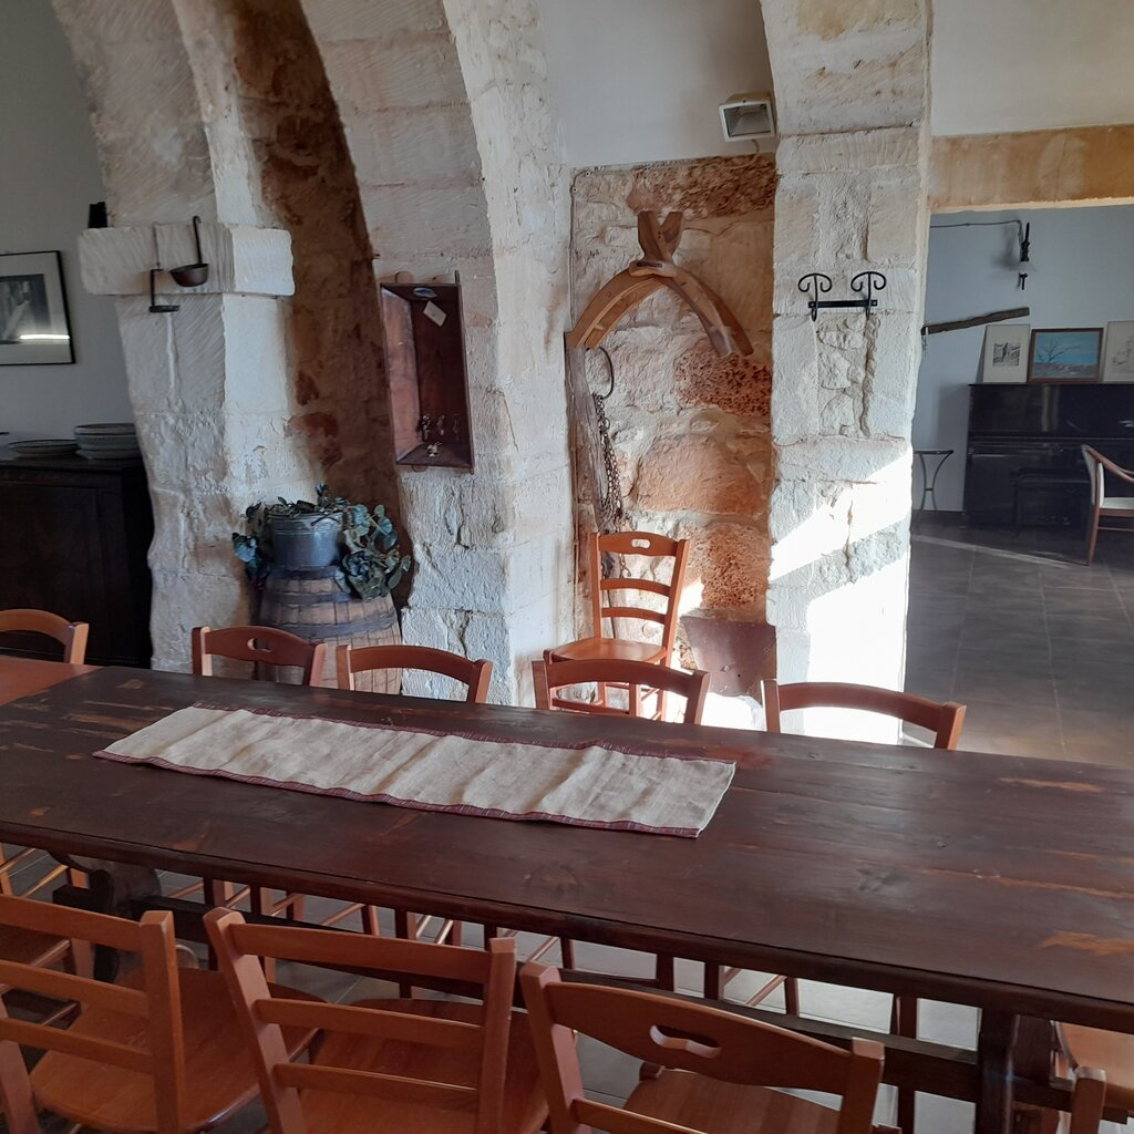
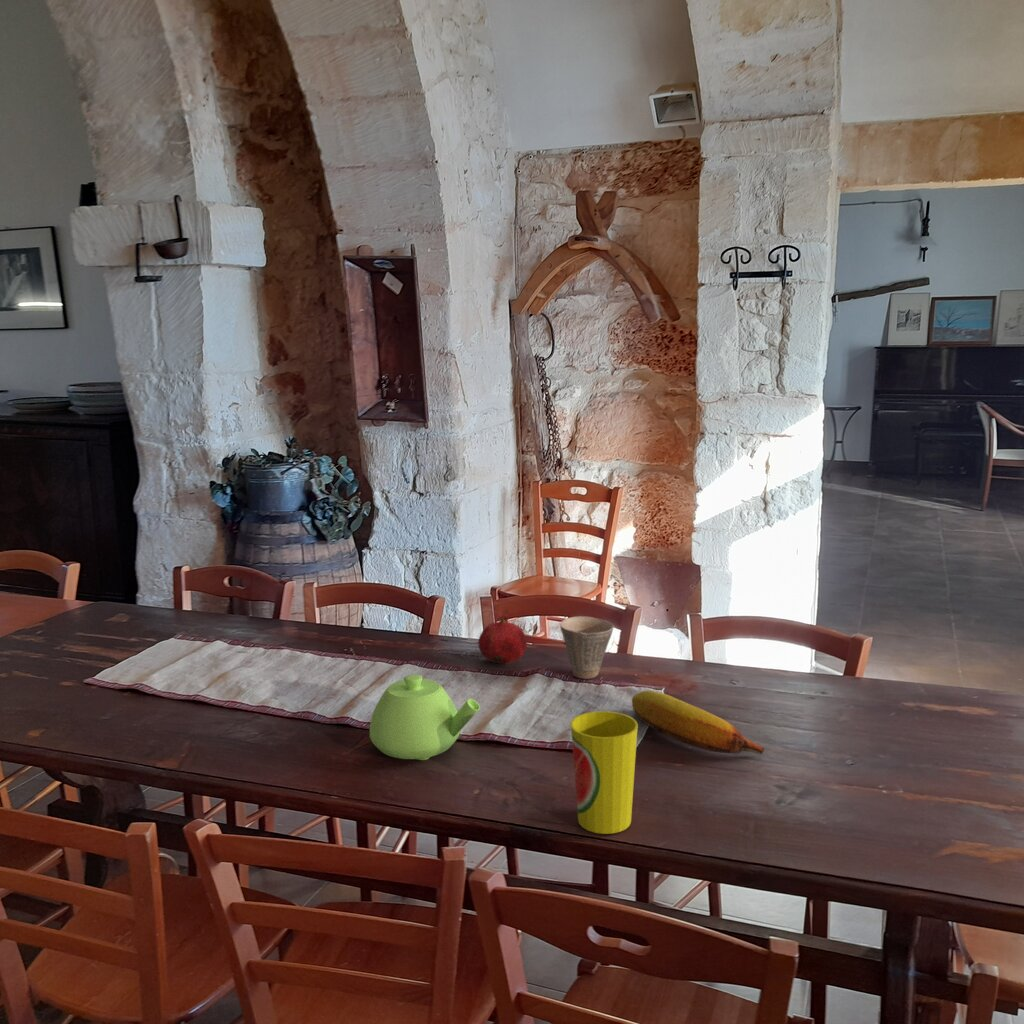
+ teapot (425, 714)
+ cup (587, 649)
+ fruit (502, 638)
+ cup (604, 772)
+ fruit (694, 714)
